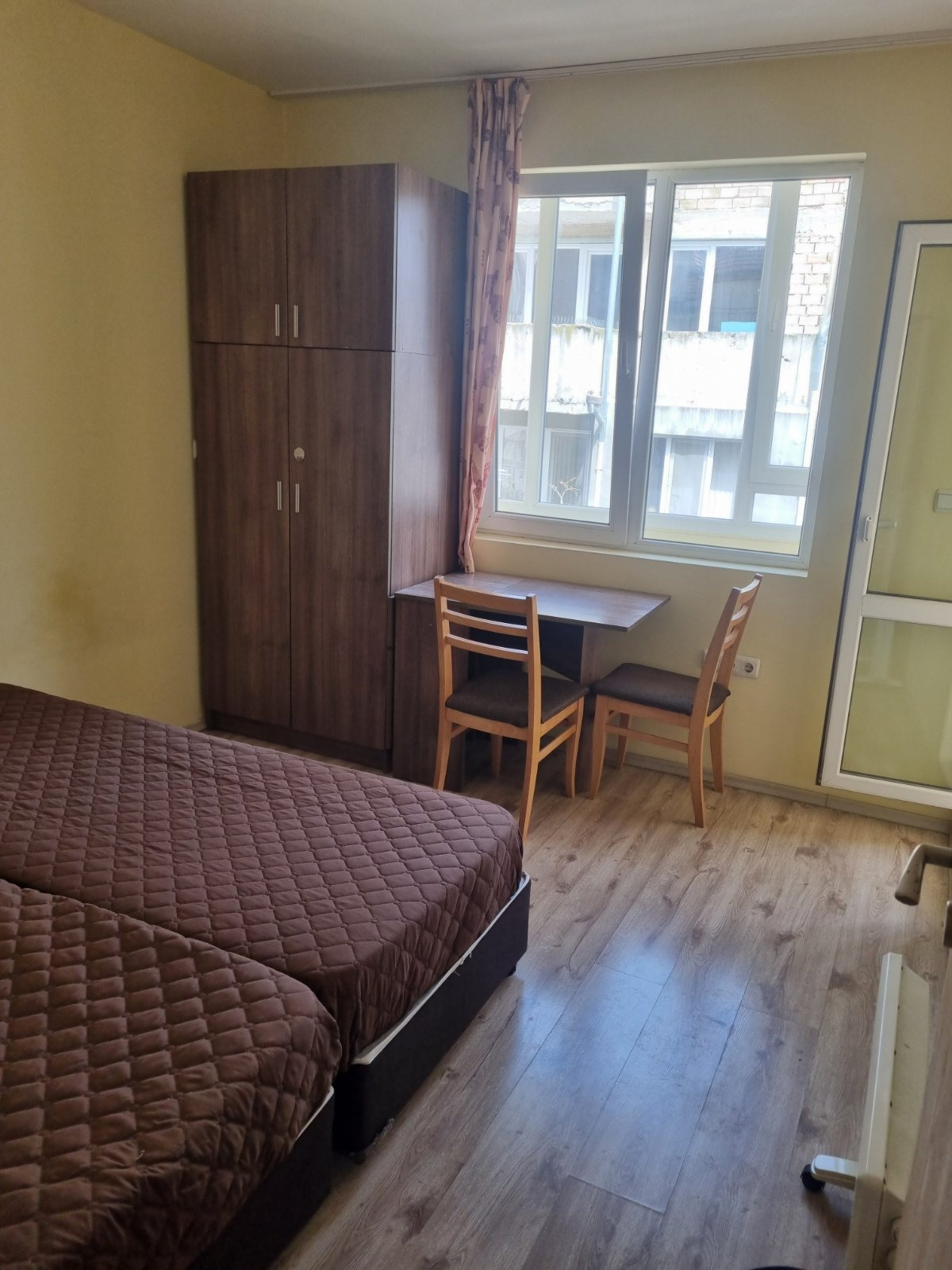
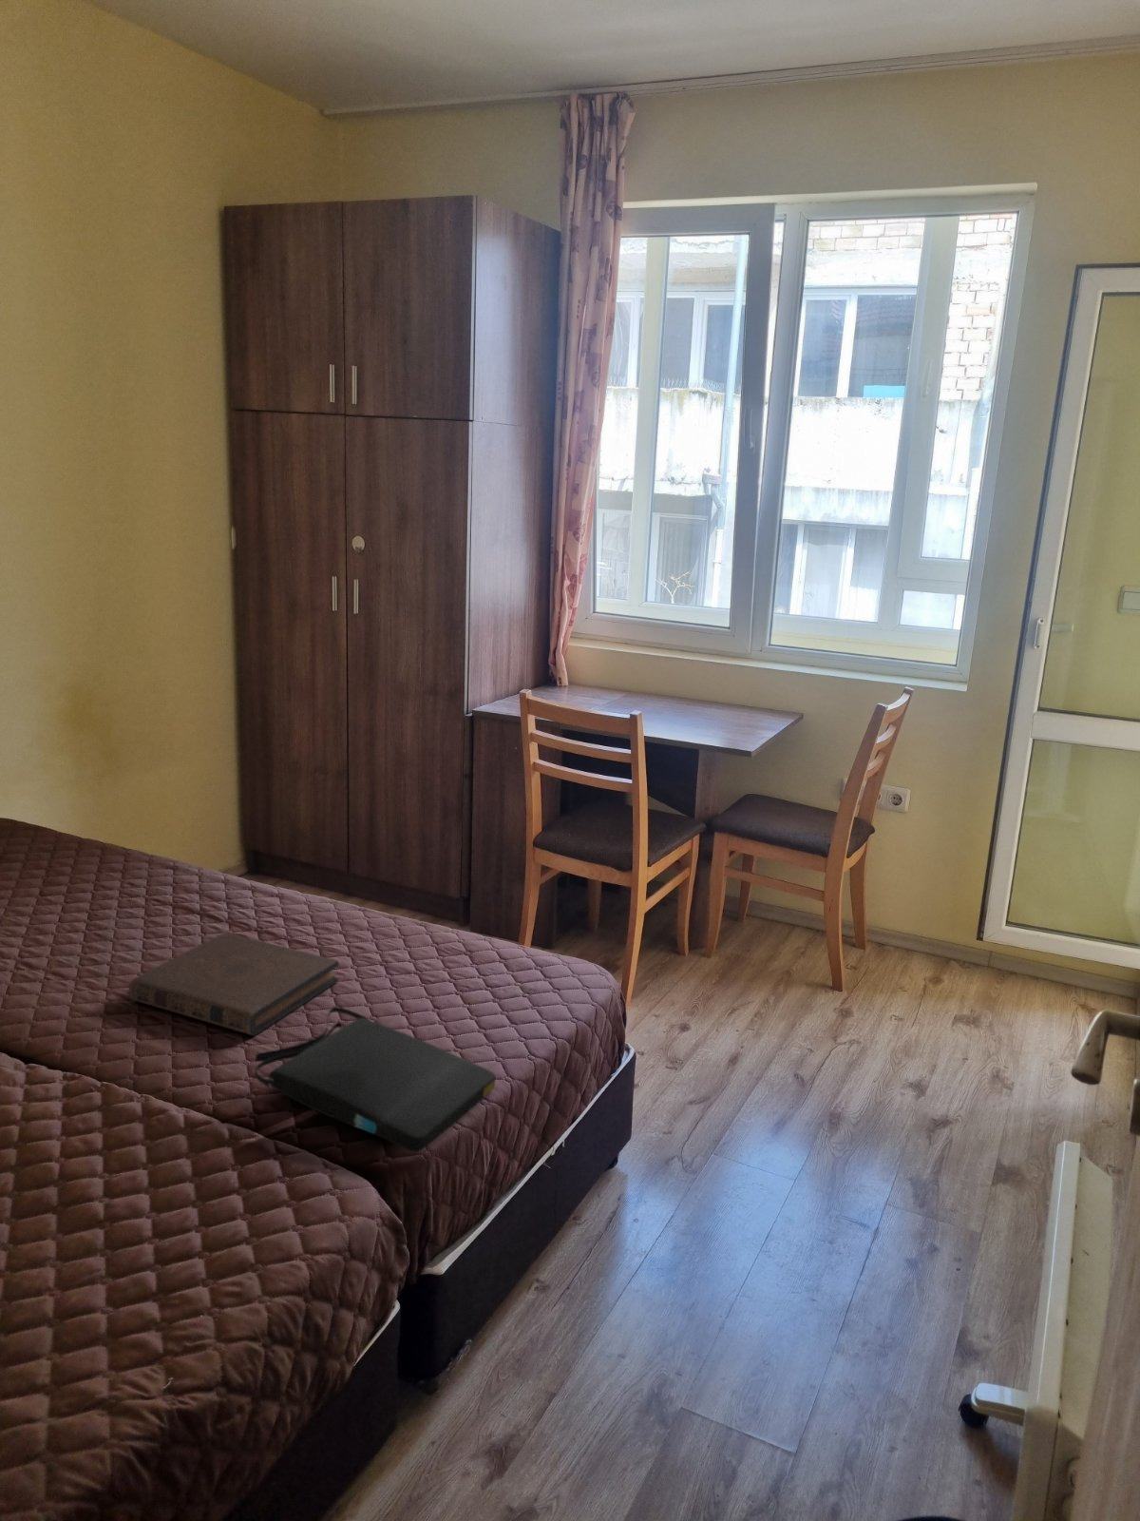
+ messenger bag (370, 1073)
+ book (237, 981)
